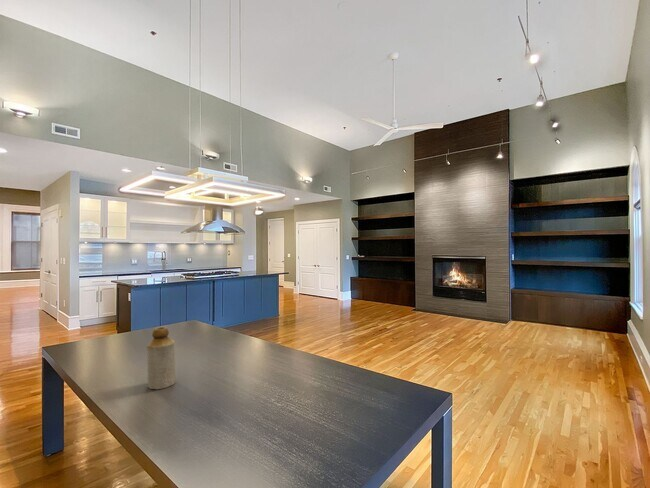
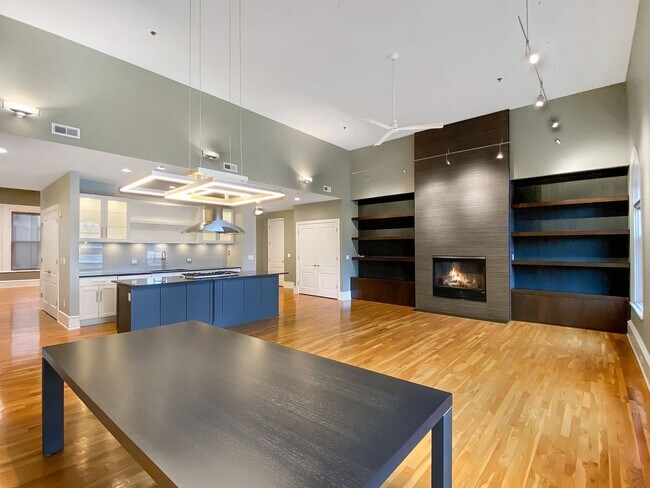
- bottle (161, 355)
